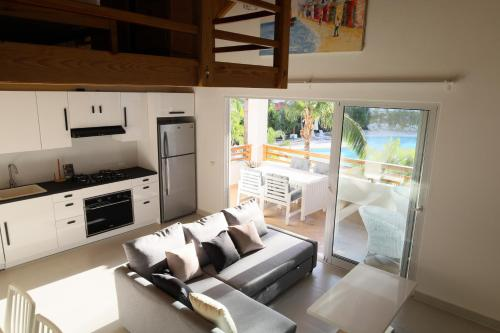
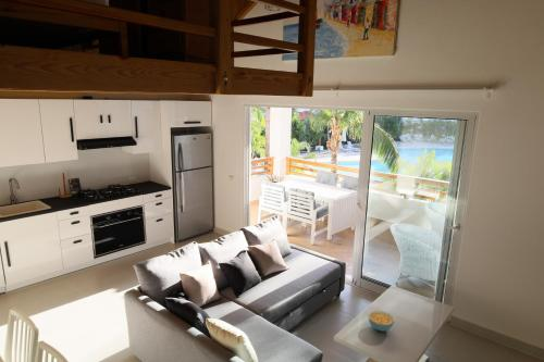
+ cereal bowl (380, 323)
